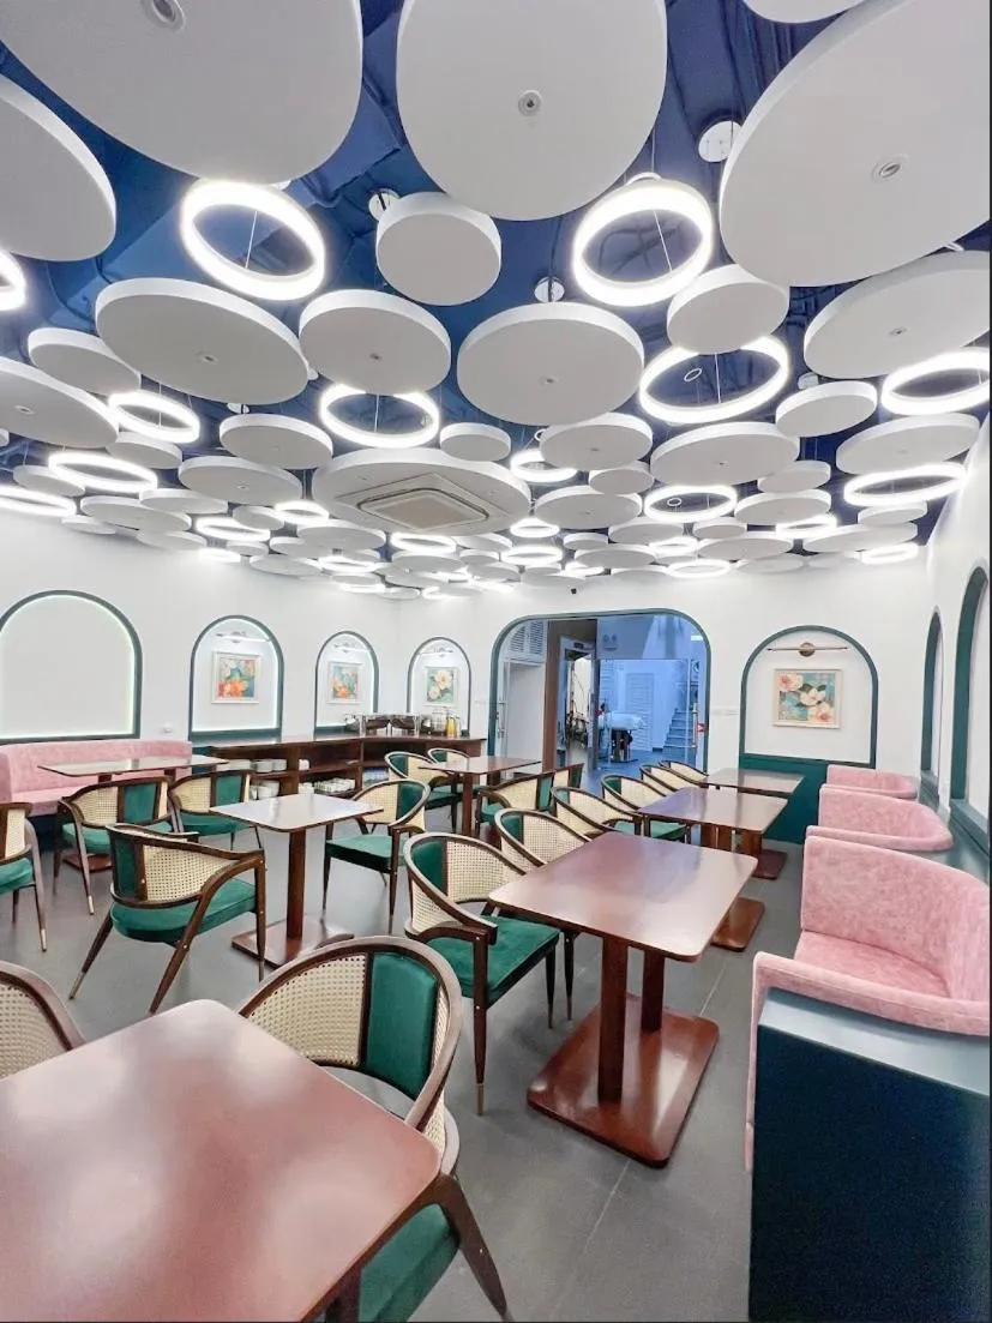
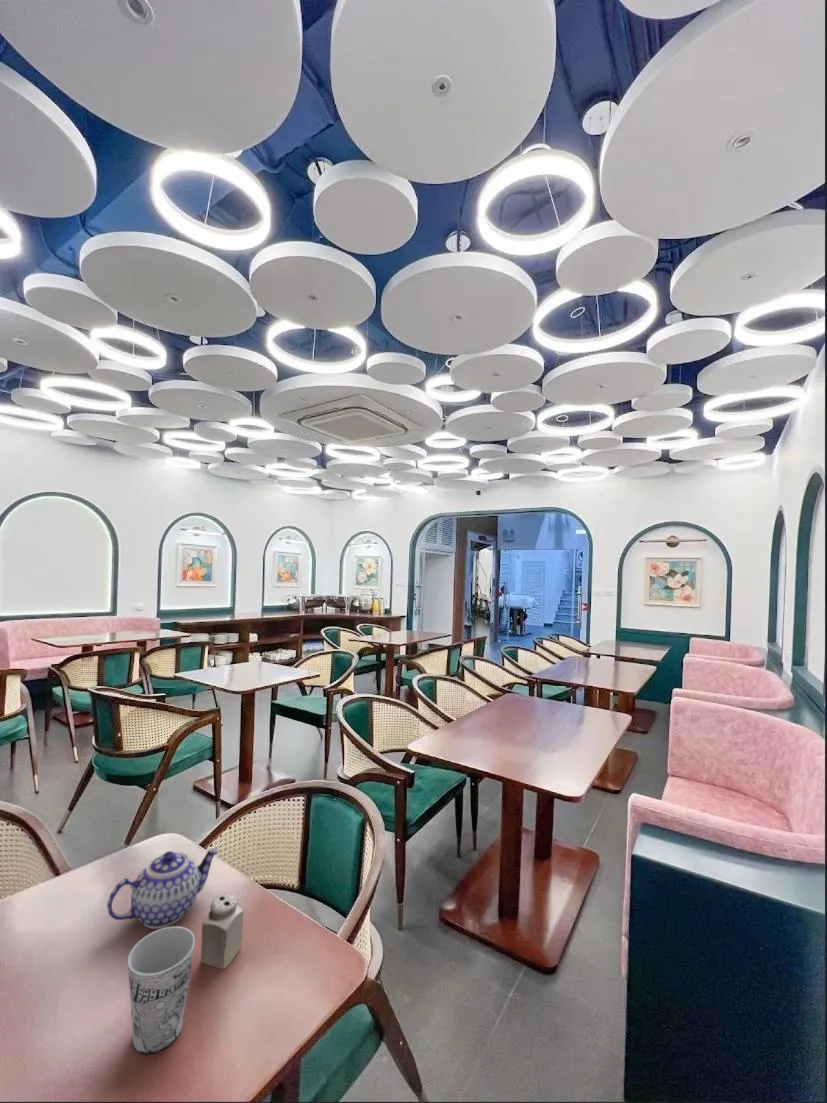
+ salt shaker (222, 927)
+ teapot (166, 882)
+ cup (160, 990)
